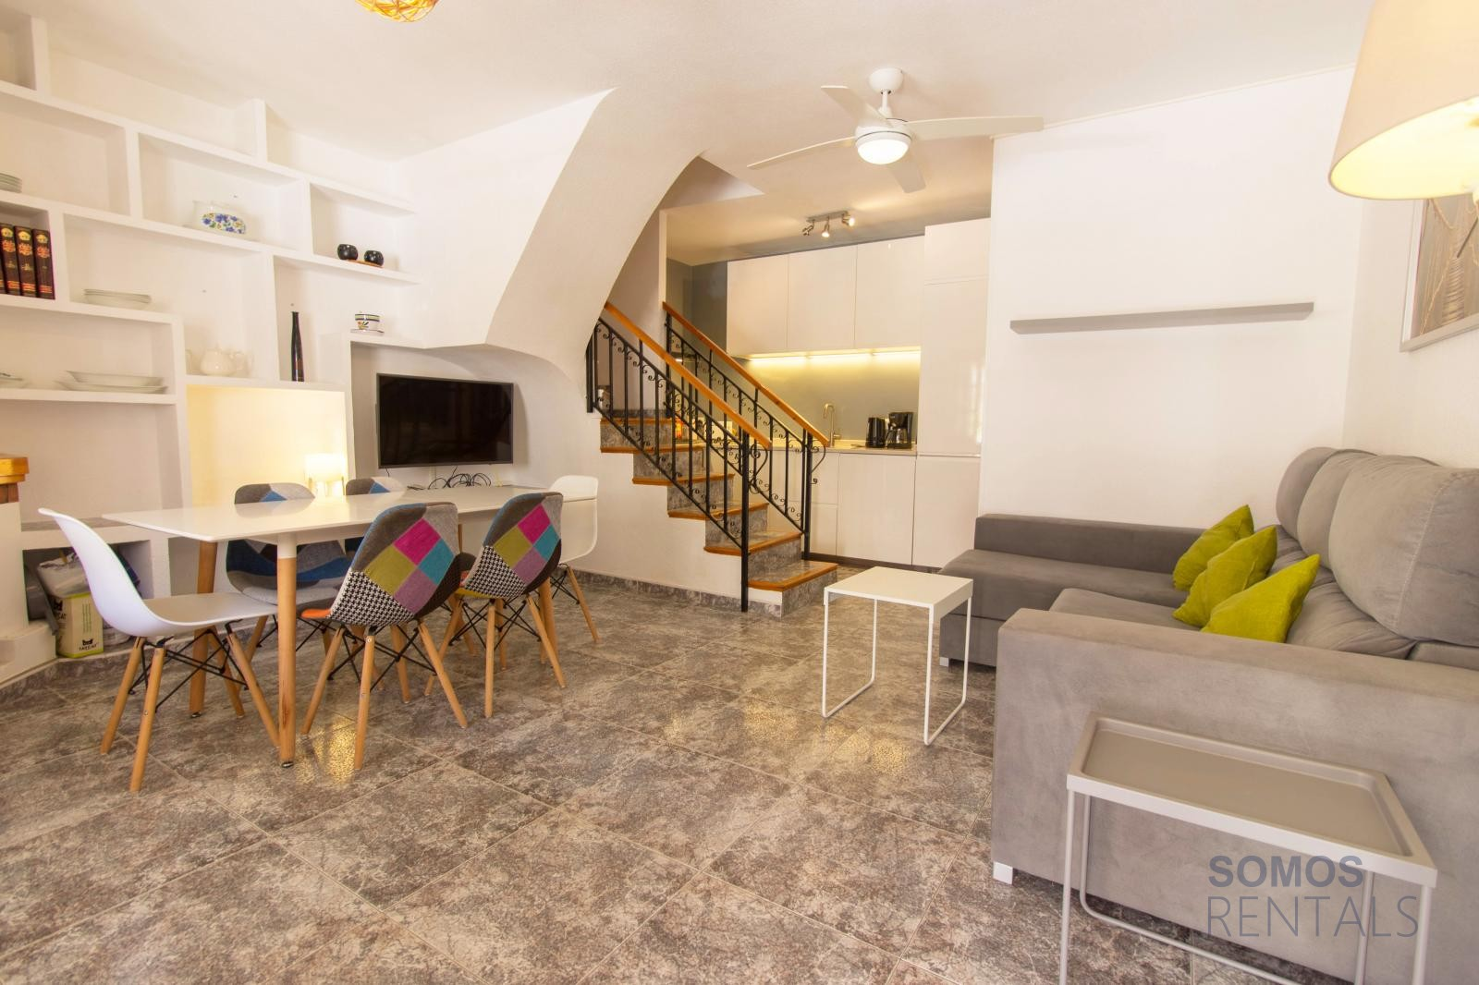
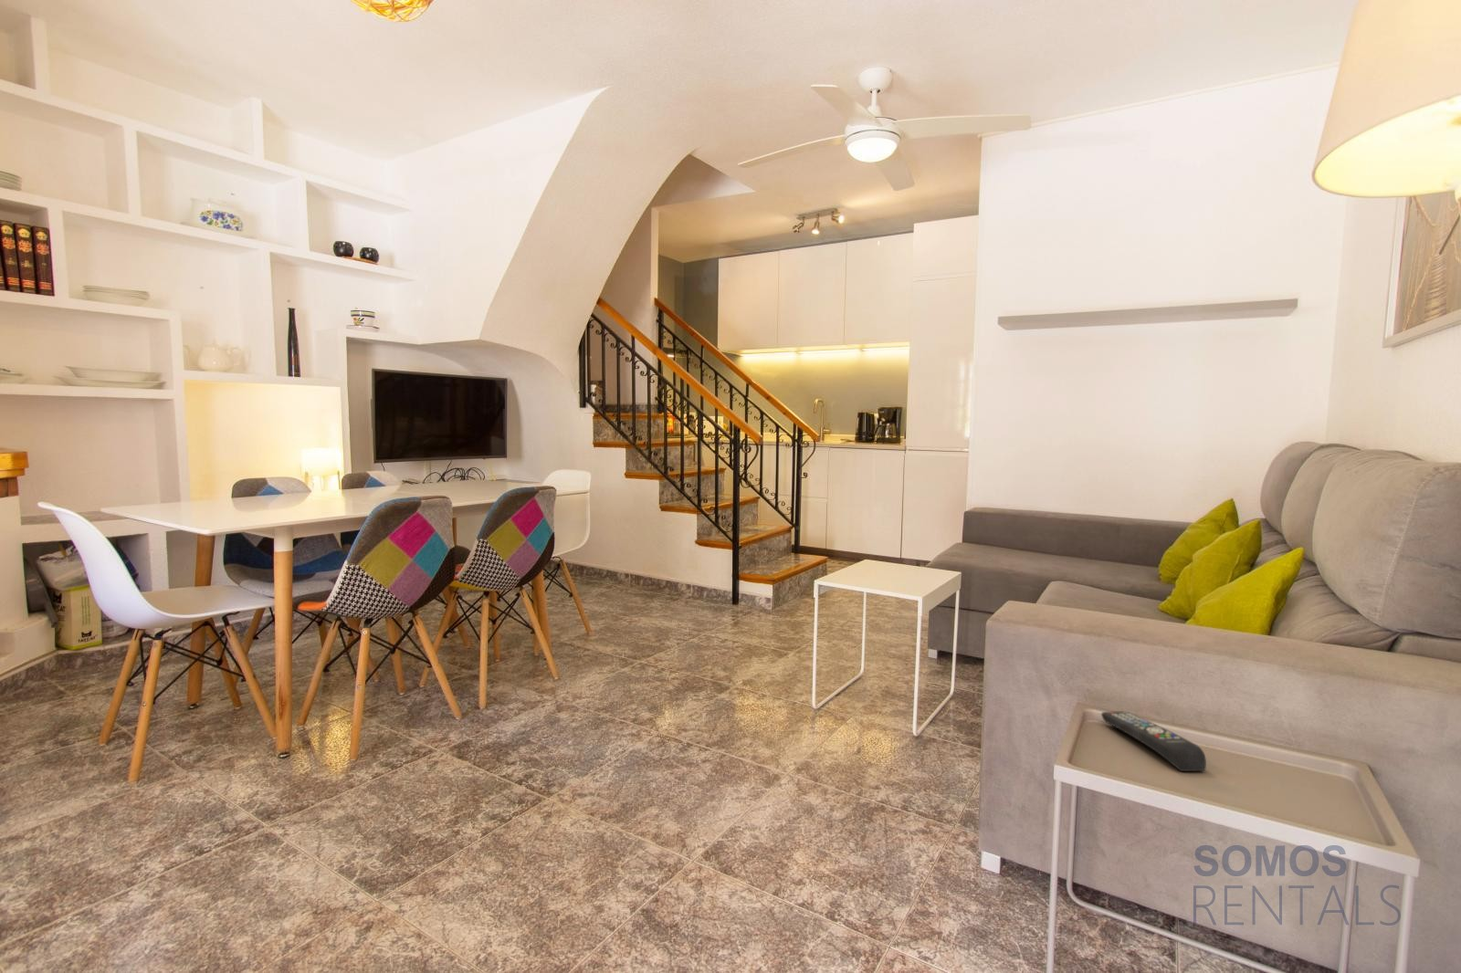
+ remote control (1150, 735)
